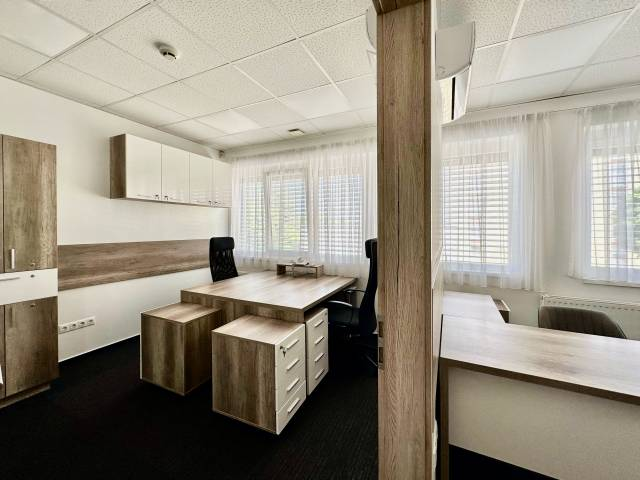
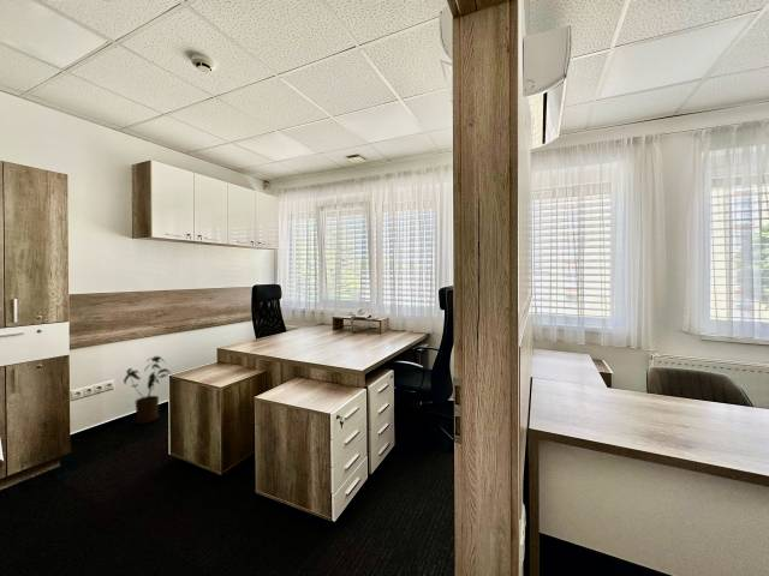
+ house plant (150, 388)
